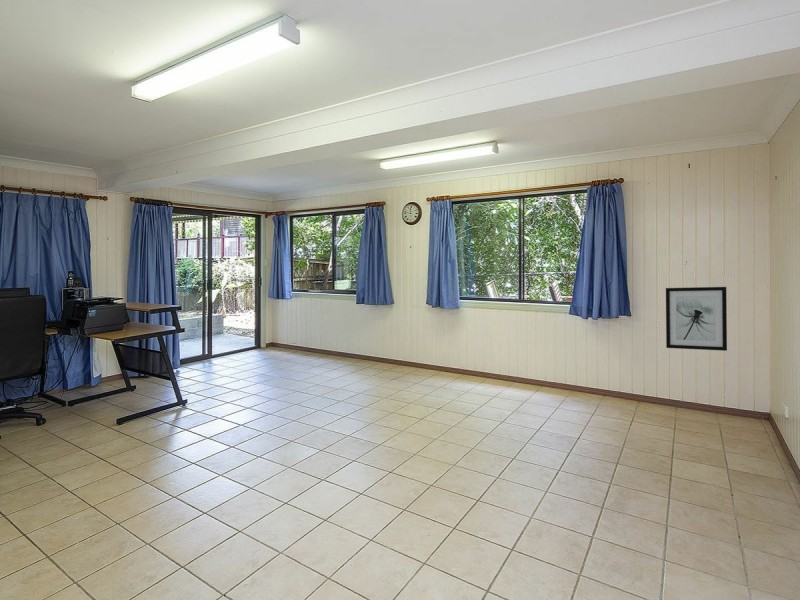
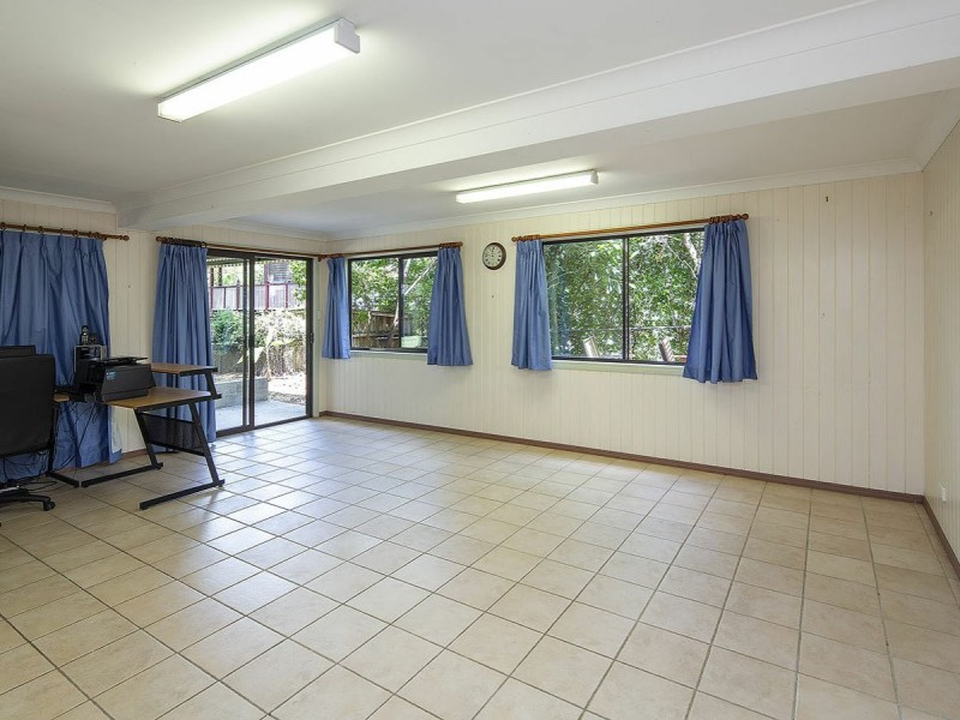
- wall art (695, 318)
